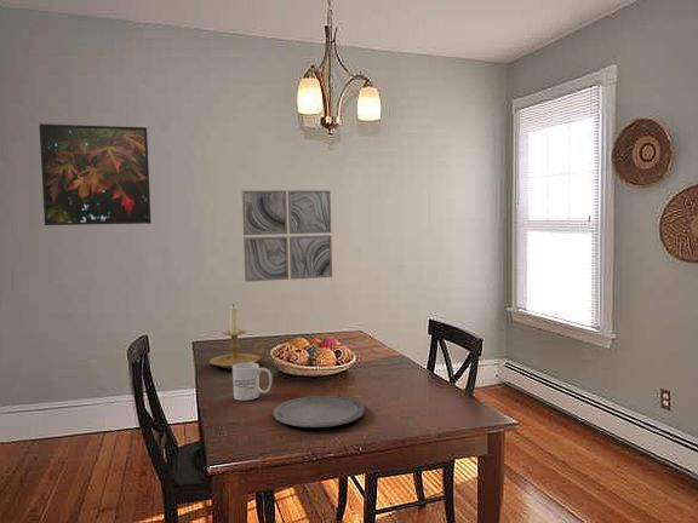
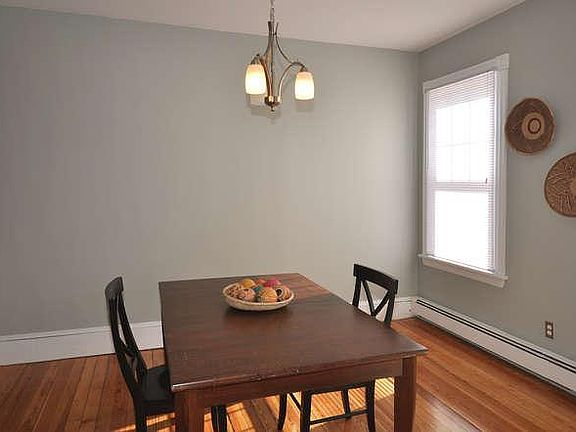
- mug (251, 380)
- candle holder (234, 334)
- plate (319, 412)
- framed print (97, 174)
- wall art (286, 236)
